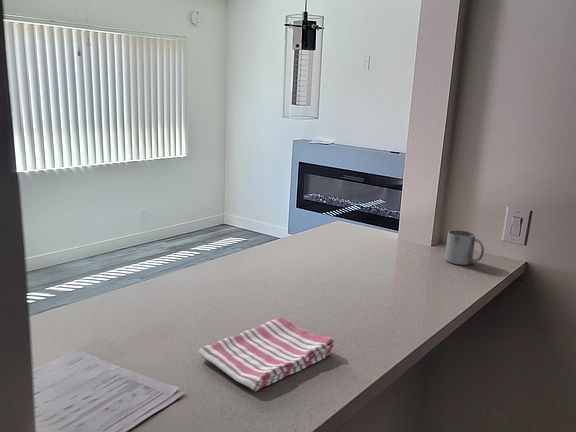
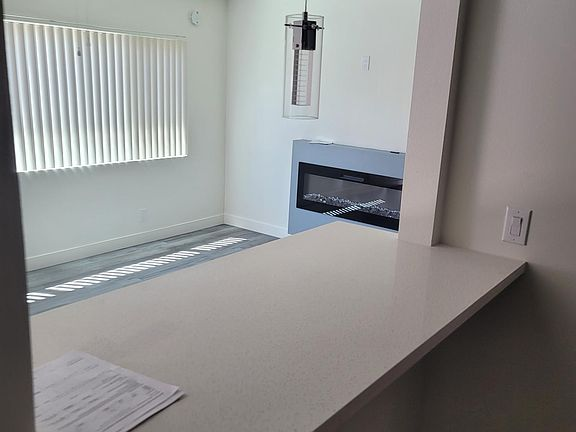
- dish towel (267, 347)
- mug (465, 248)
